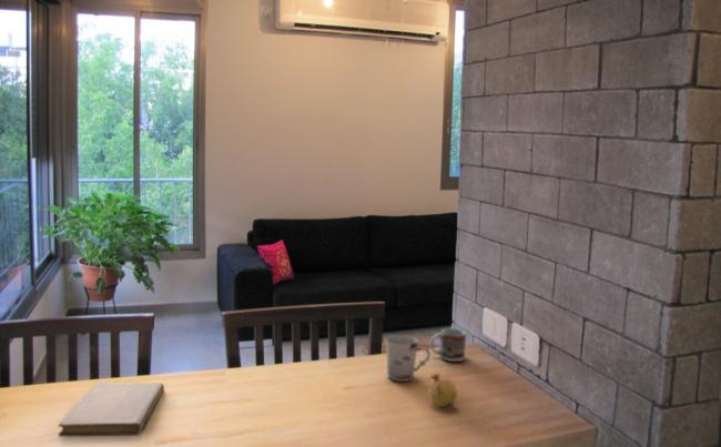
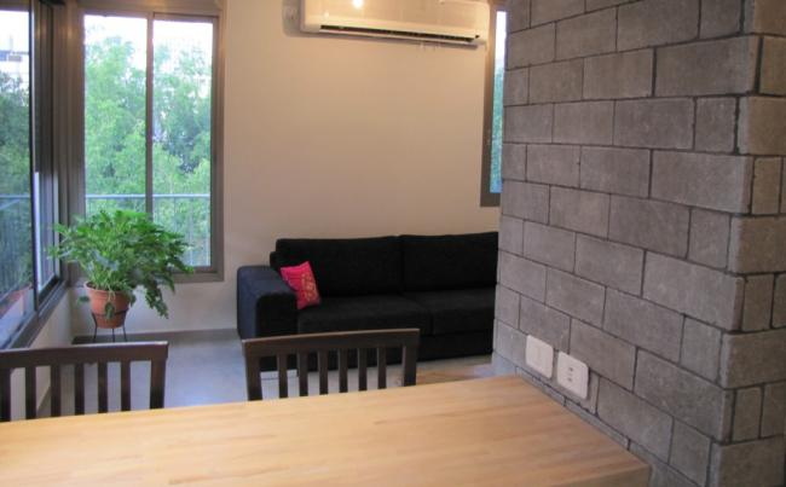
- cup (448, 344)
- fruit (443, 389)
- cup (407, 358)
- notebook (115, 407)
